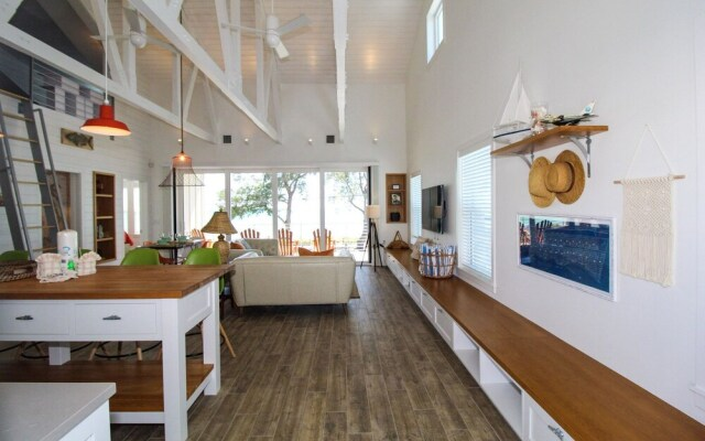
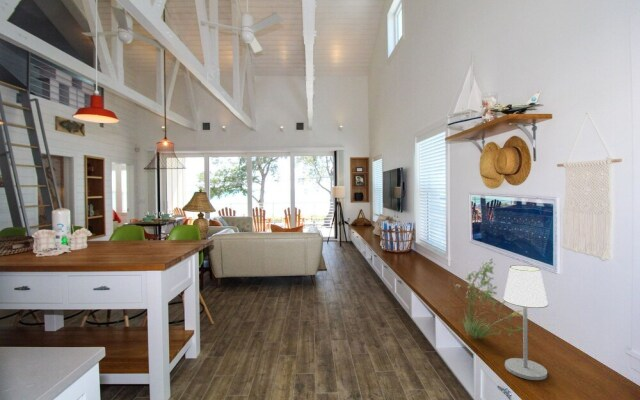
+ plant (489, 298)
+ table lamp (525, 319)
